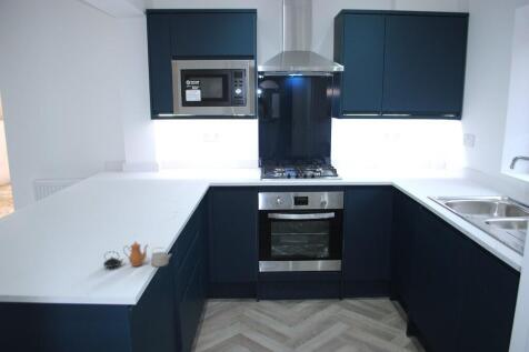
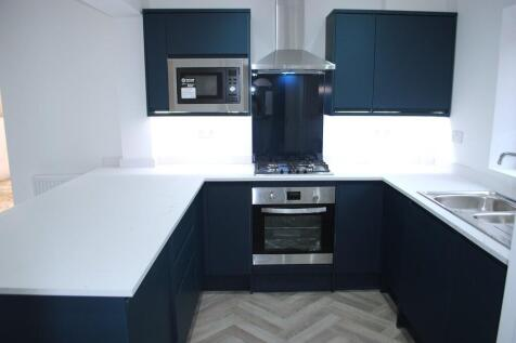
- teapot (137, 252)
